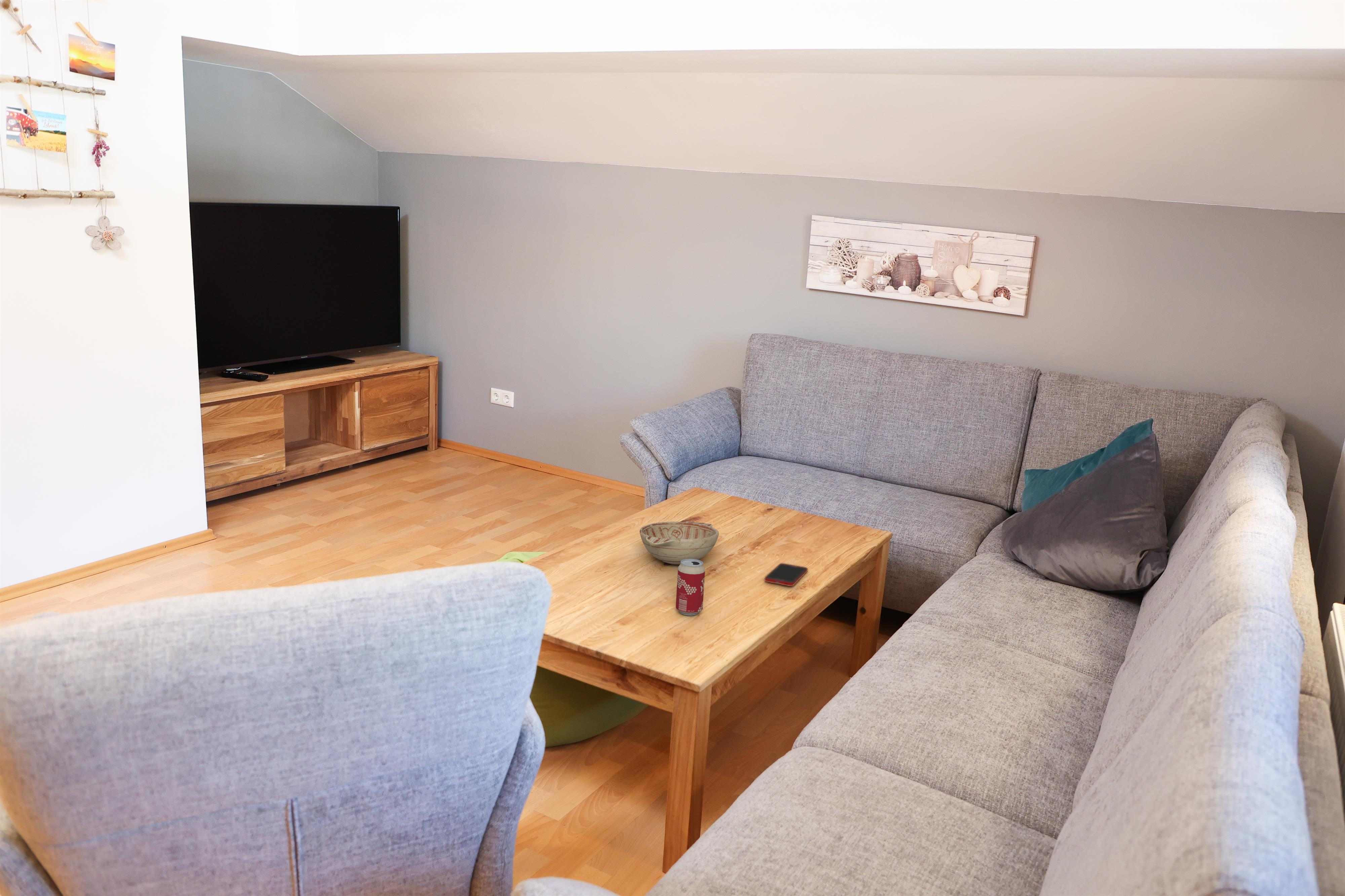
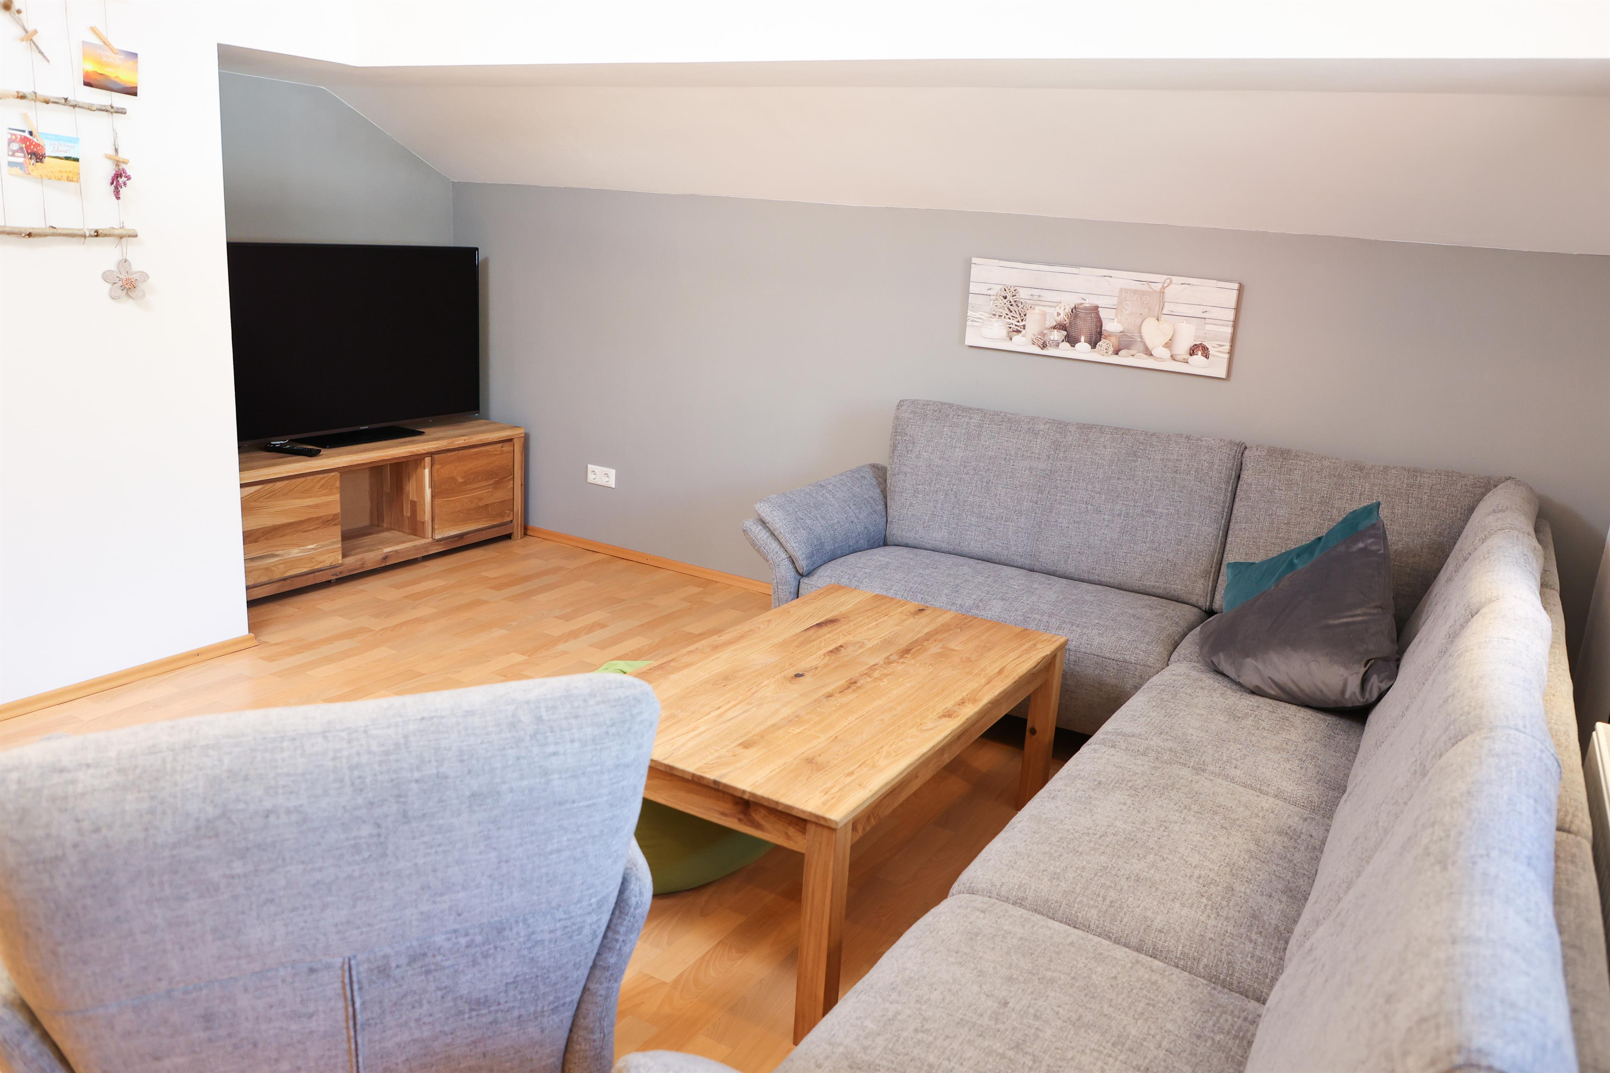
- beverage can (690, 587)
- cell phone (786, 574)
- decorative bowl (679, 544)
